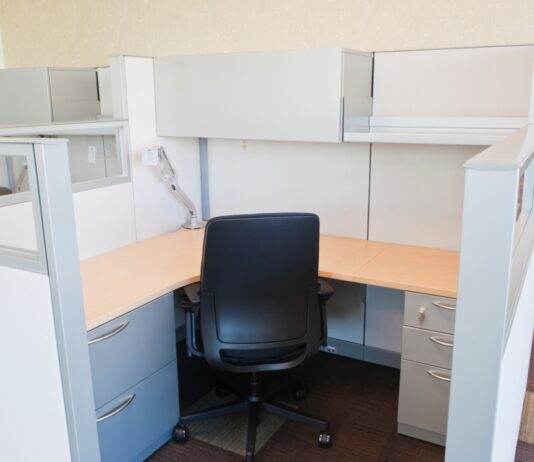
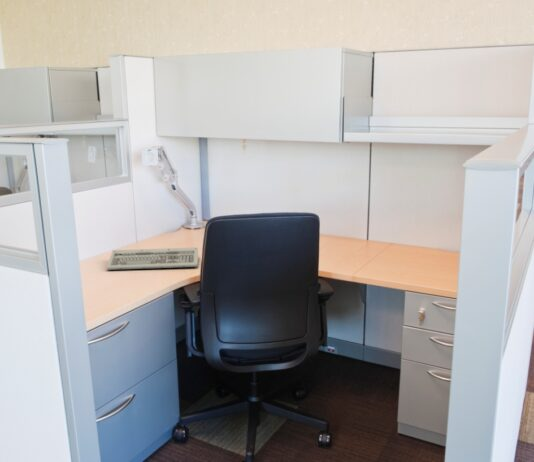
+ keyboard (154, 258)
